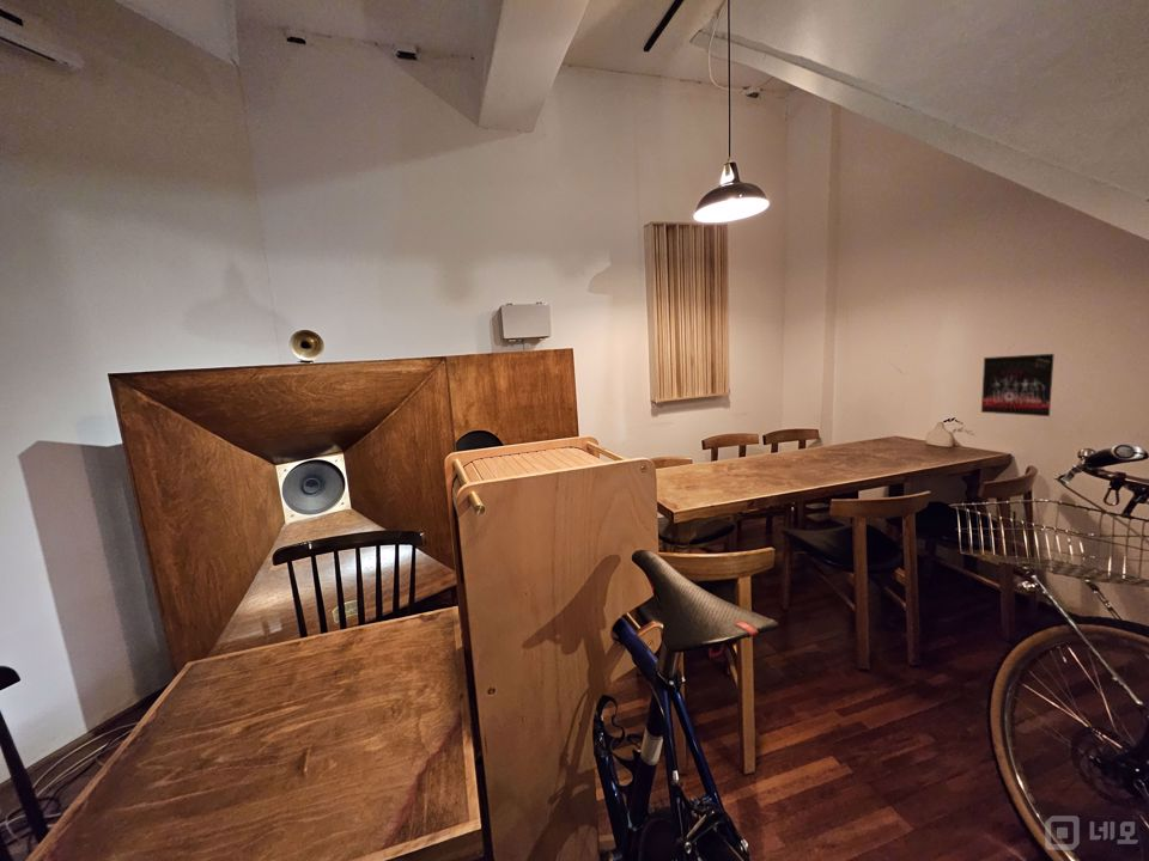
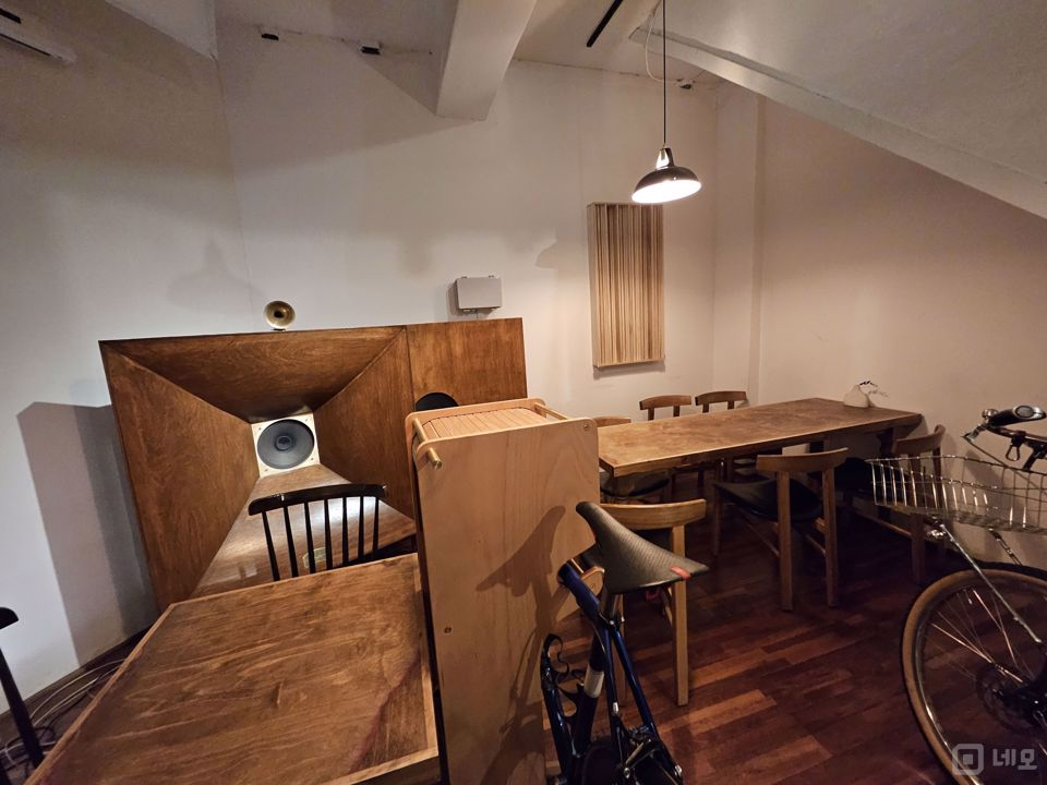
- album cover (1014, 385)
